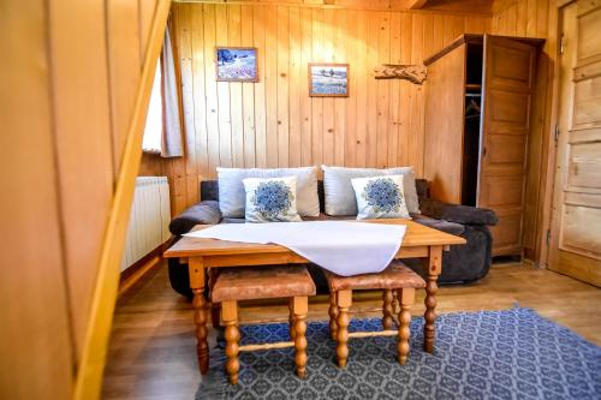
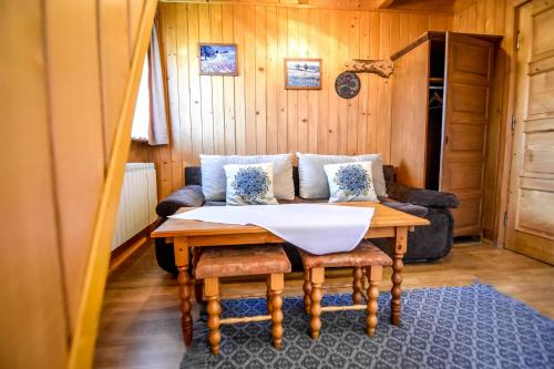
+ decorative plate (347, 84)
